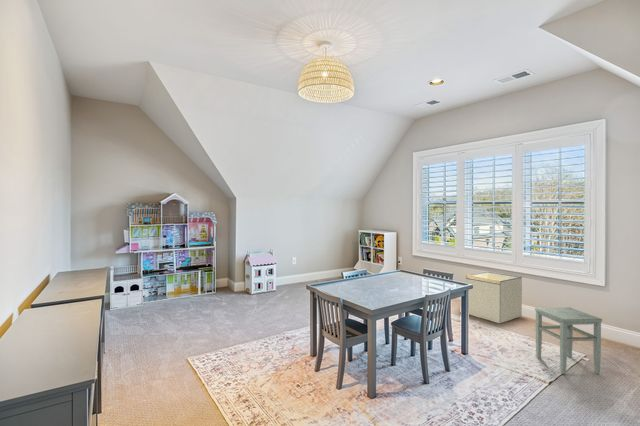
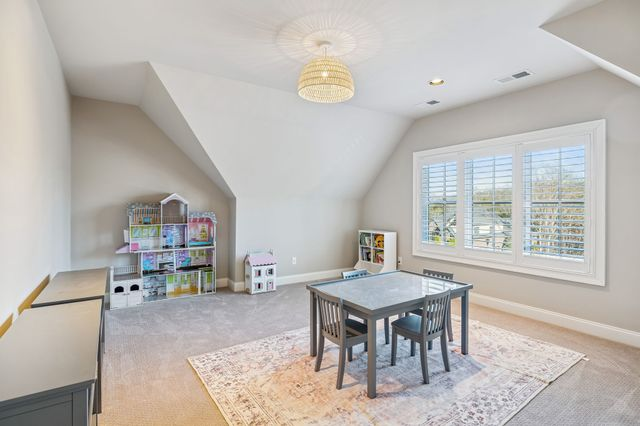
- storage bin (493, 295)
- stool (566, 339)
